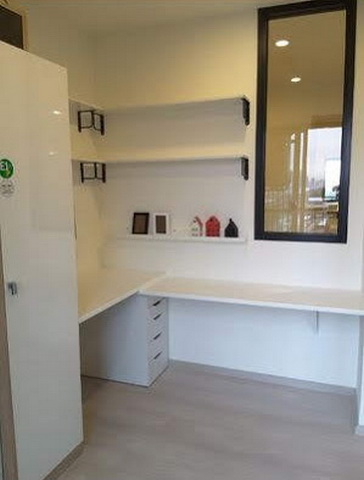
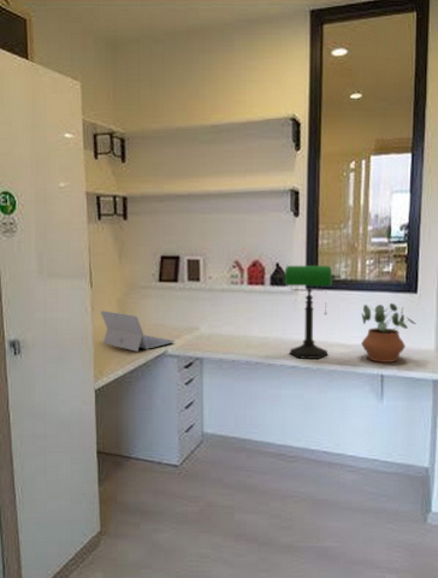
+ desk lamp (307, 311)
+ laptop (138, 326)
+ potted plant (389, 330)
